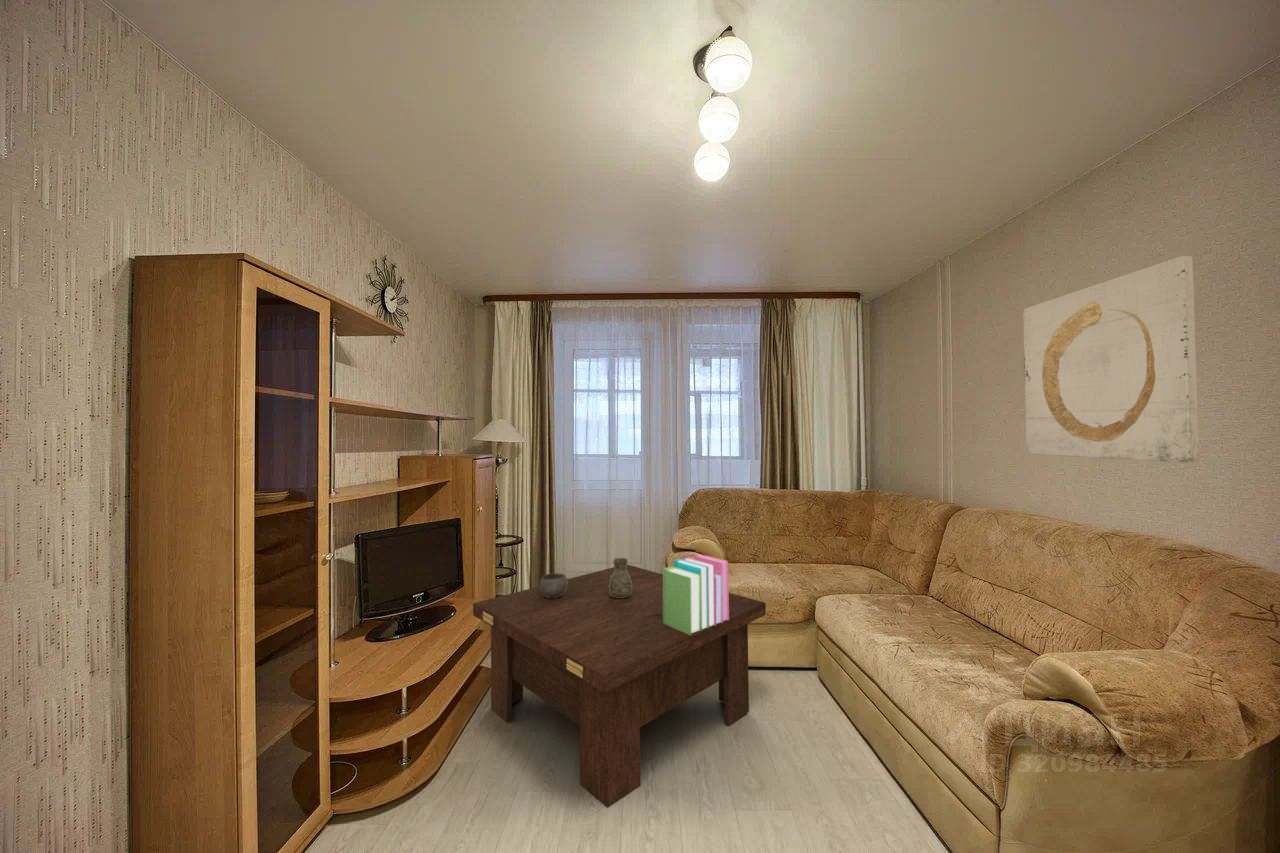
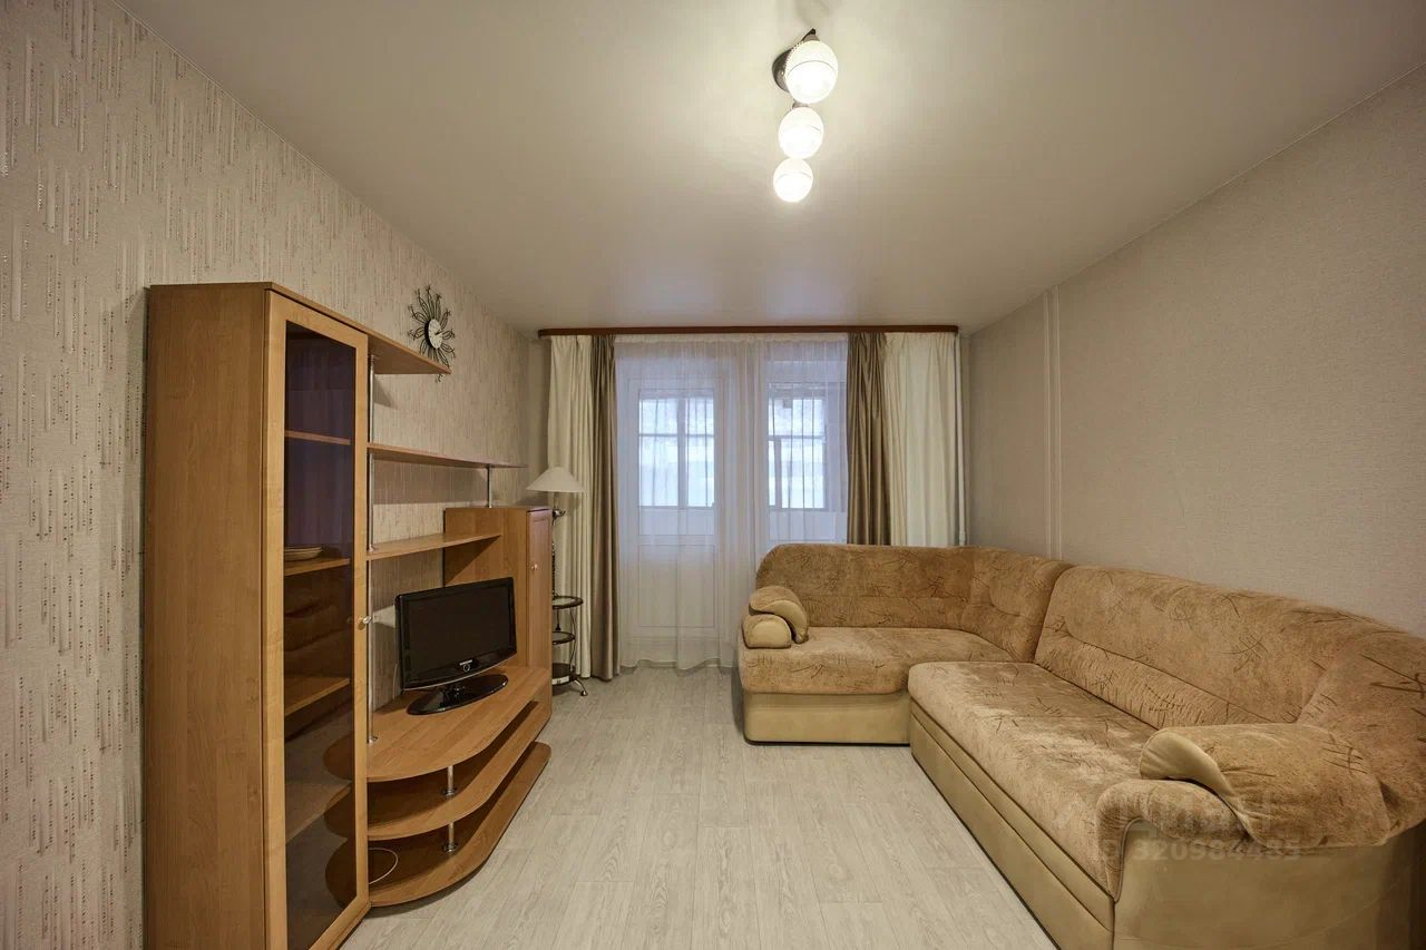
- ceramic bowl (553, 585)
- coffee table (618, 657)
- decorative vase (620, 577)
- wall art (1095, 372)
- books (695, 591)
